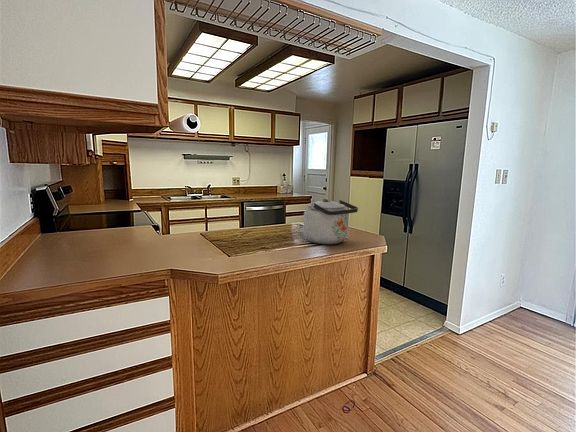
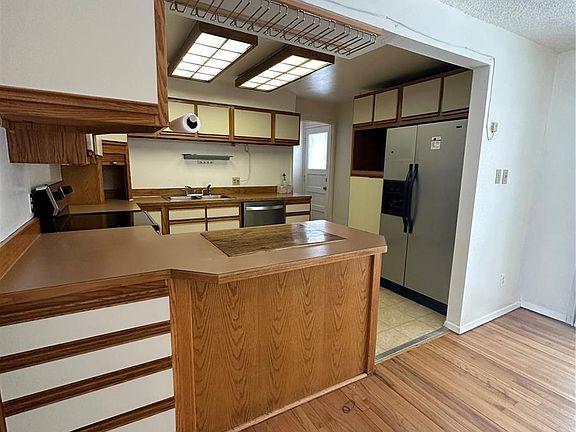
- kettle (330, 219)
